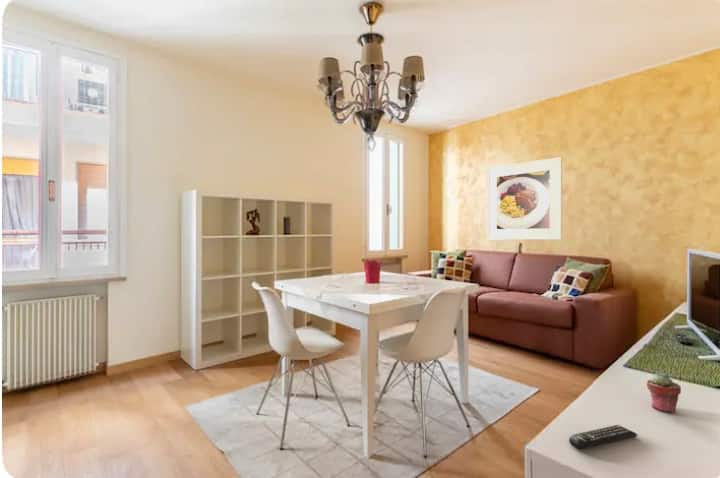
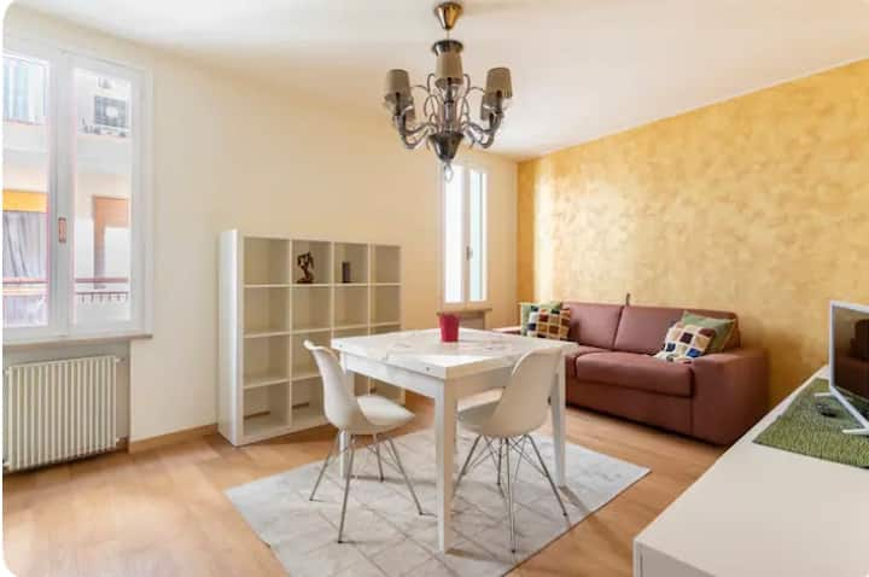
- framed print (521, 201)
- remote control (603, 437)
- potted succulent (663, 390)
